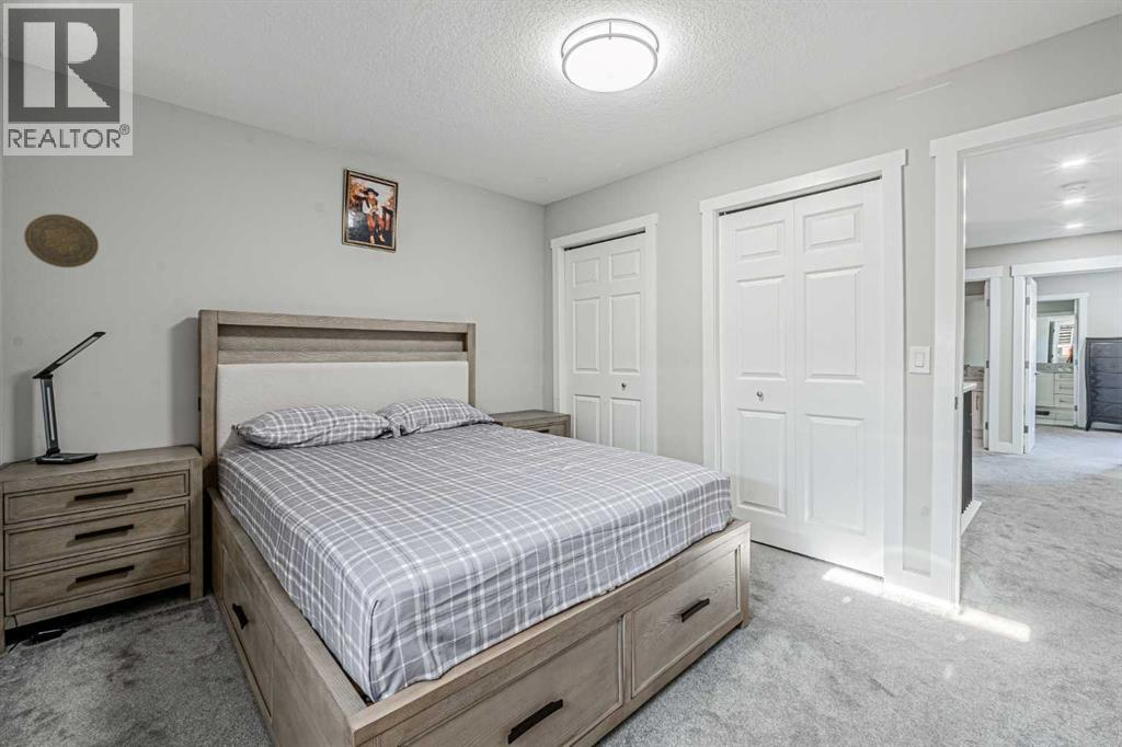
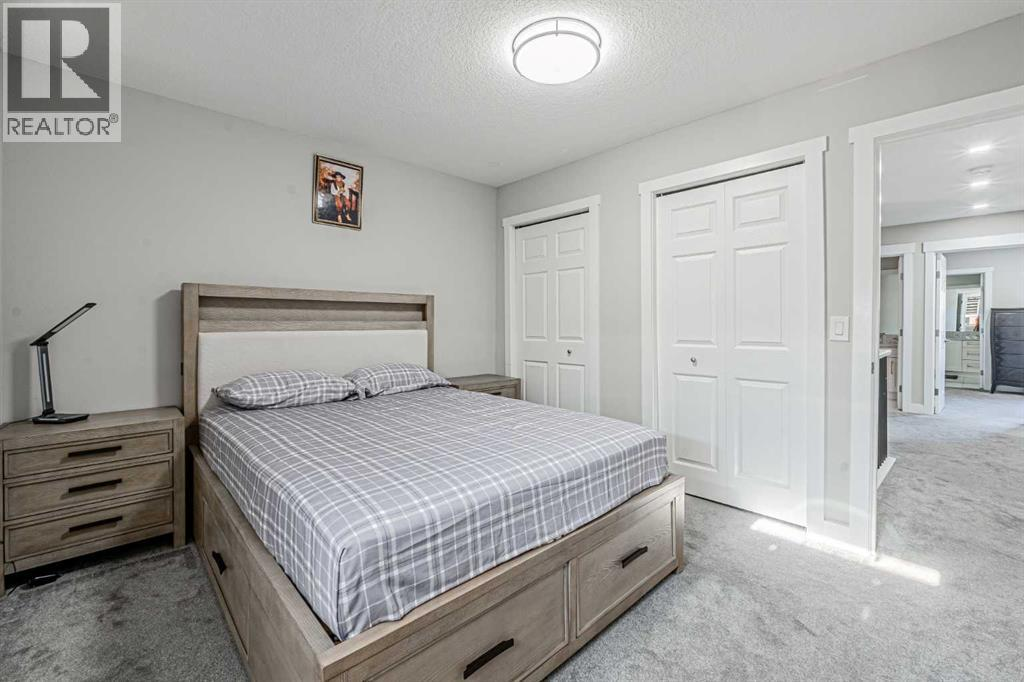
- decorative plate (62, 240)
